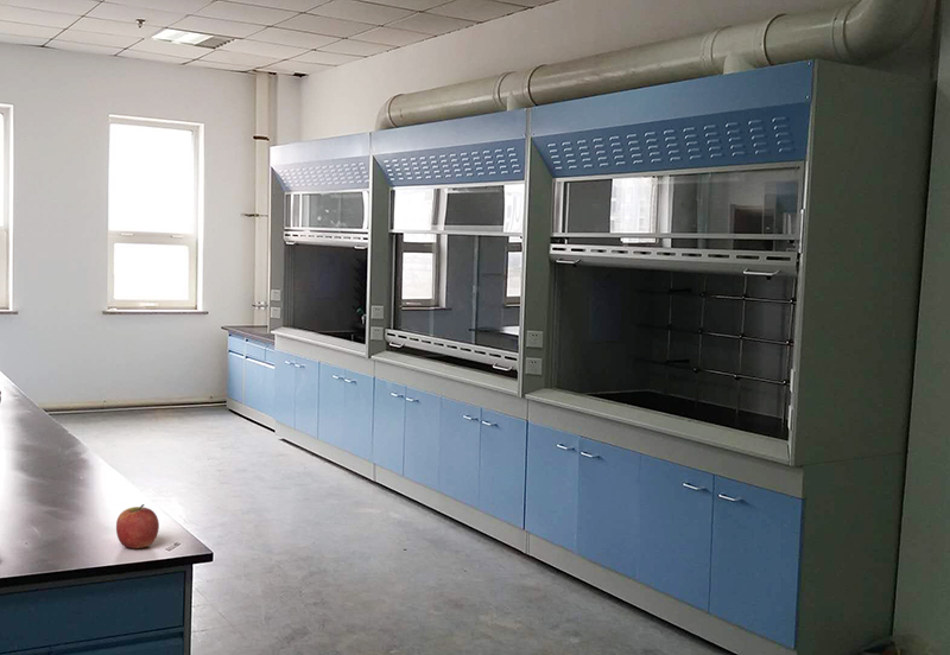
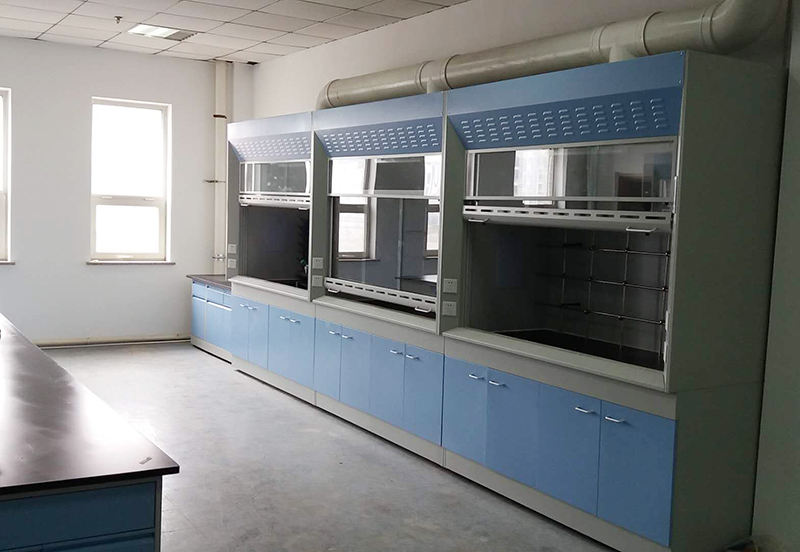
- apple (137, 524)
